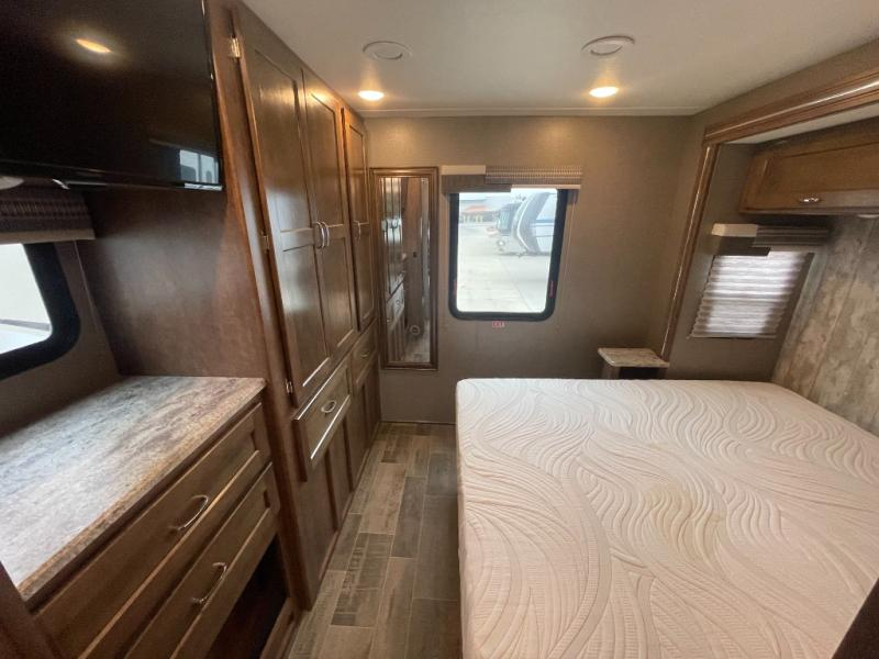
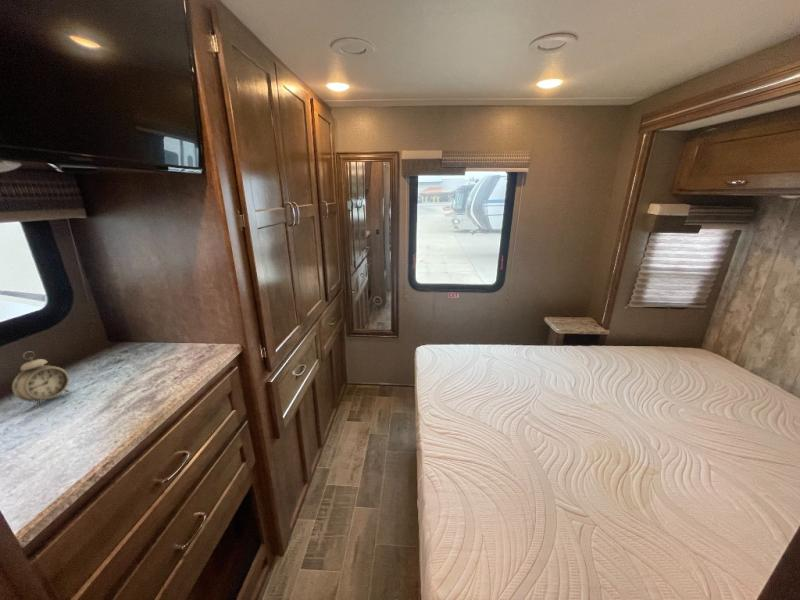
+ alarm clock (40, 376)
